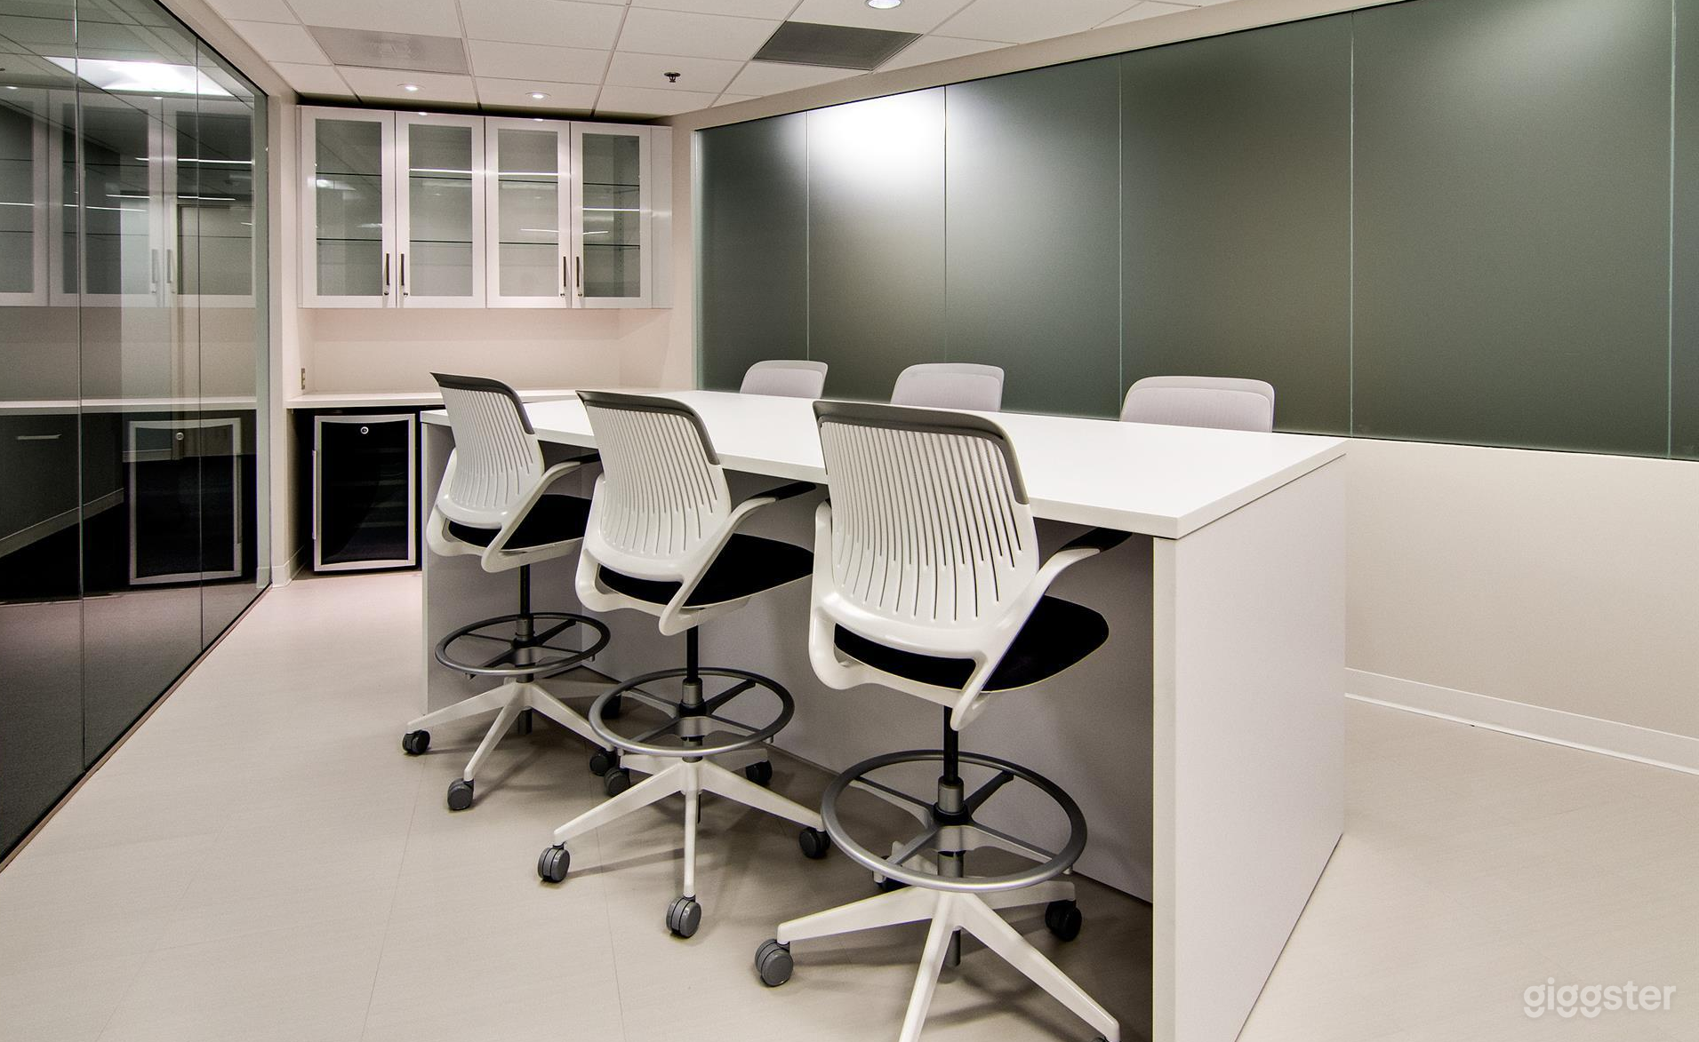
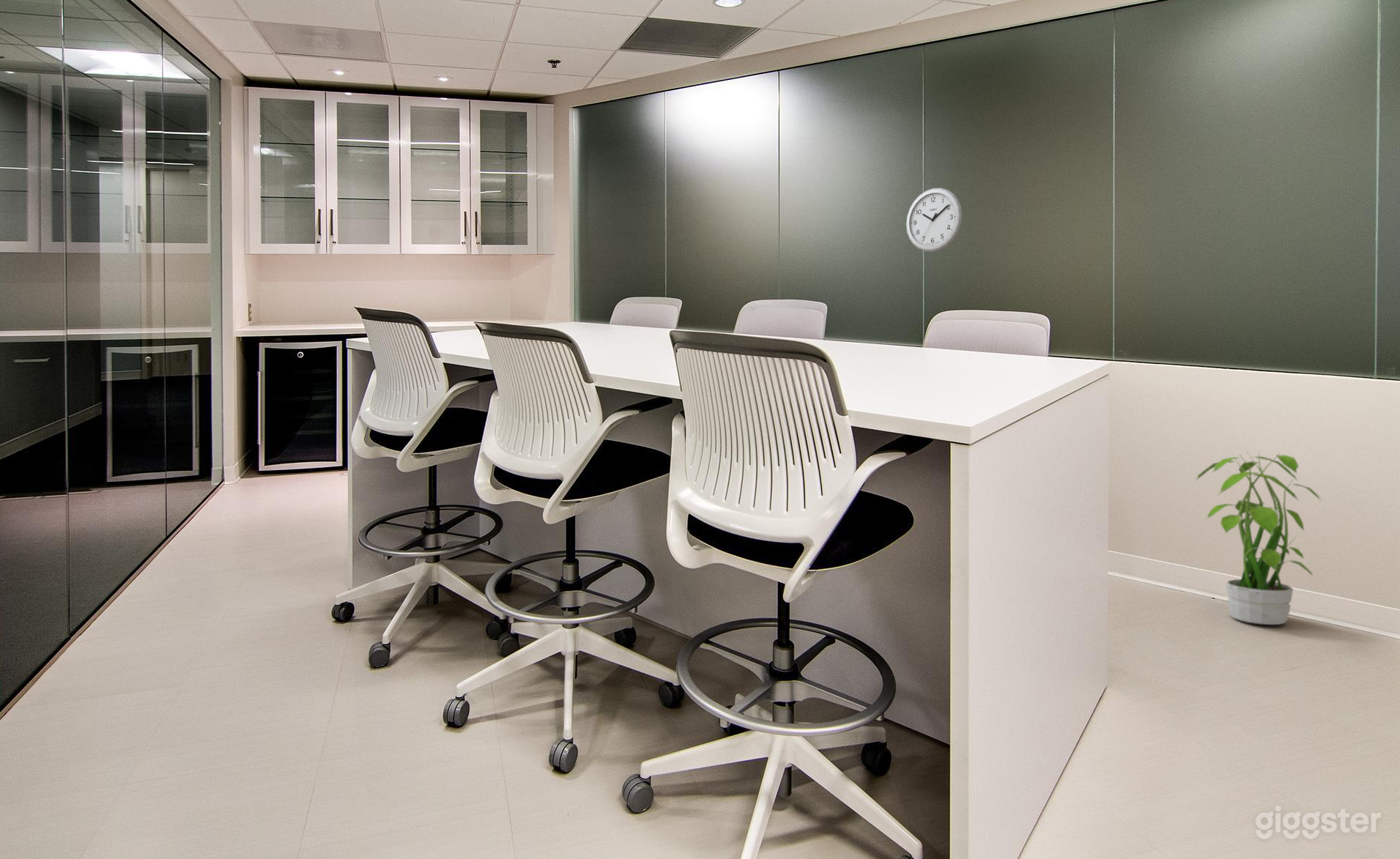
+ potted plant (1246, 535)
+ wall clock (933, 220)
